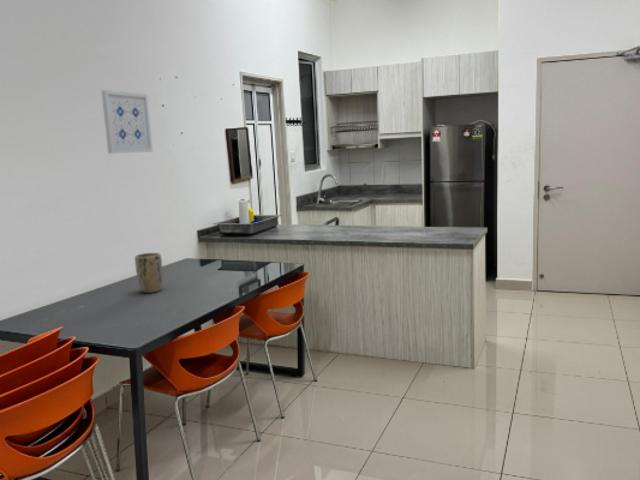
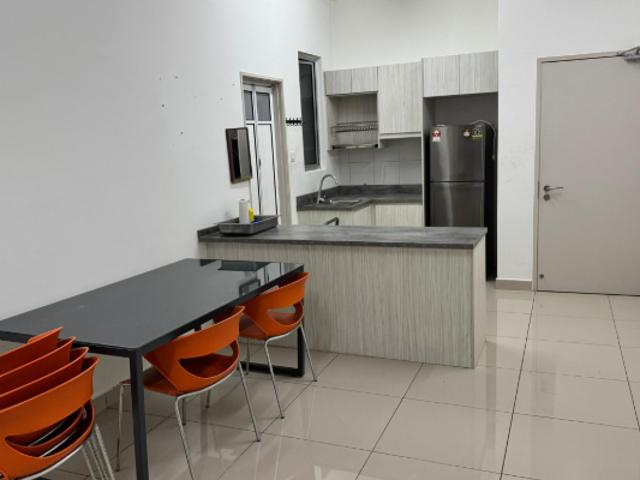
- wall art (128, 122)
- plant pot (149, 272)
